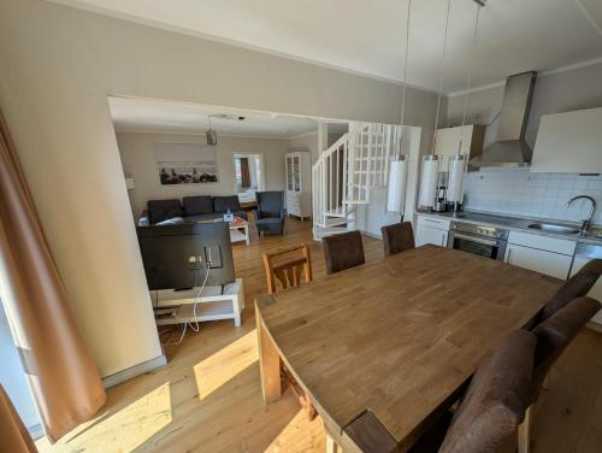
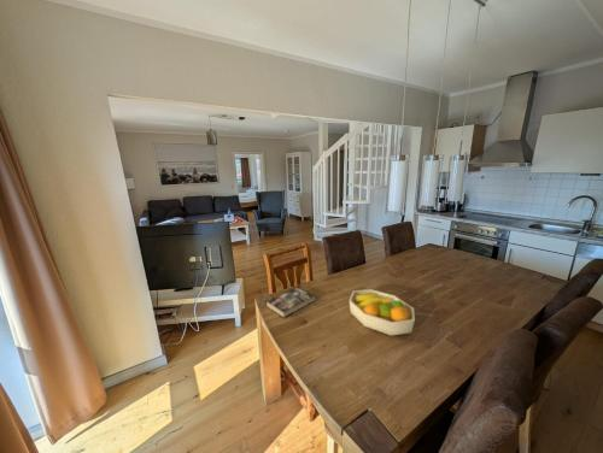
+ book (291, 300)
+ fruit bowl (380, 308)
